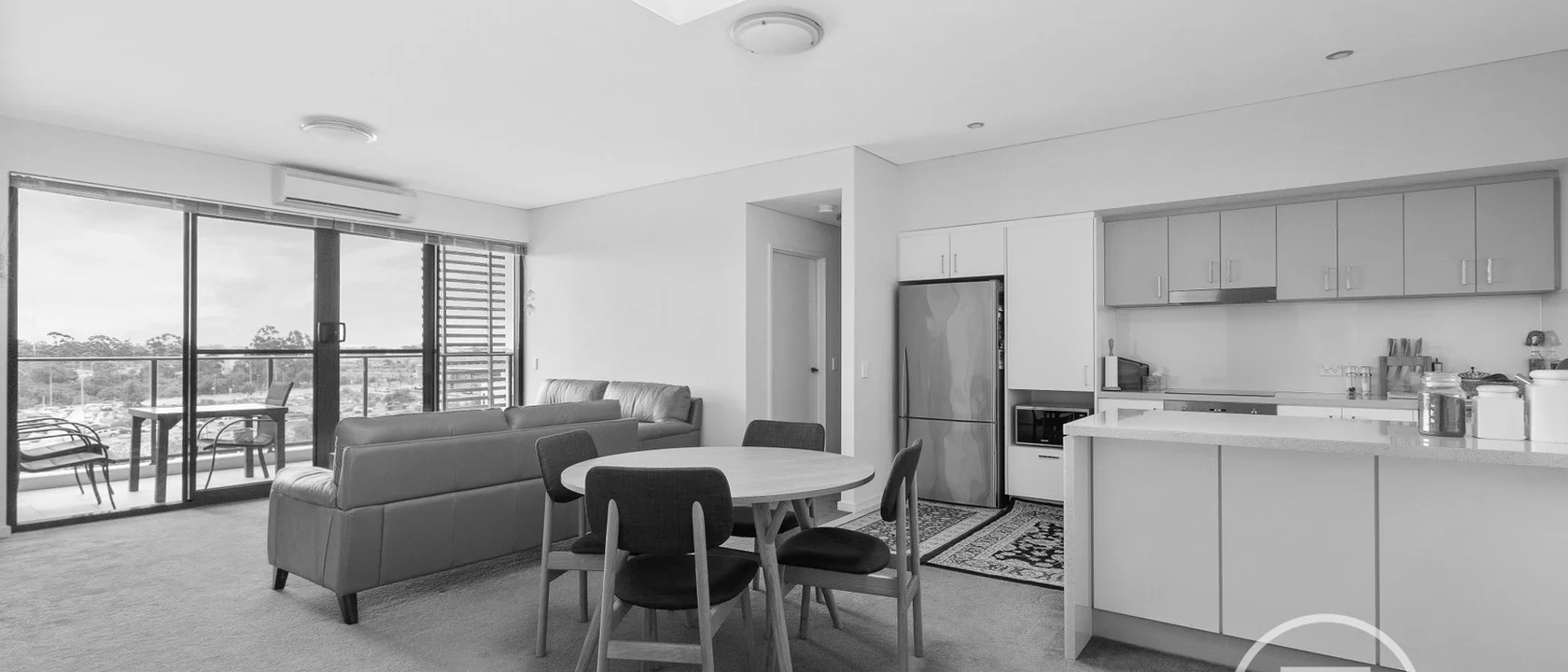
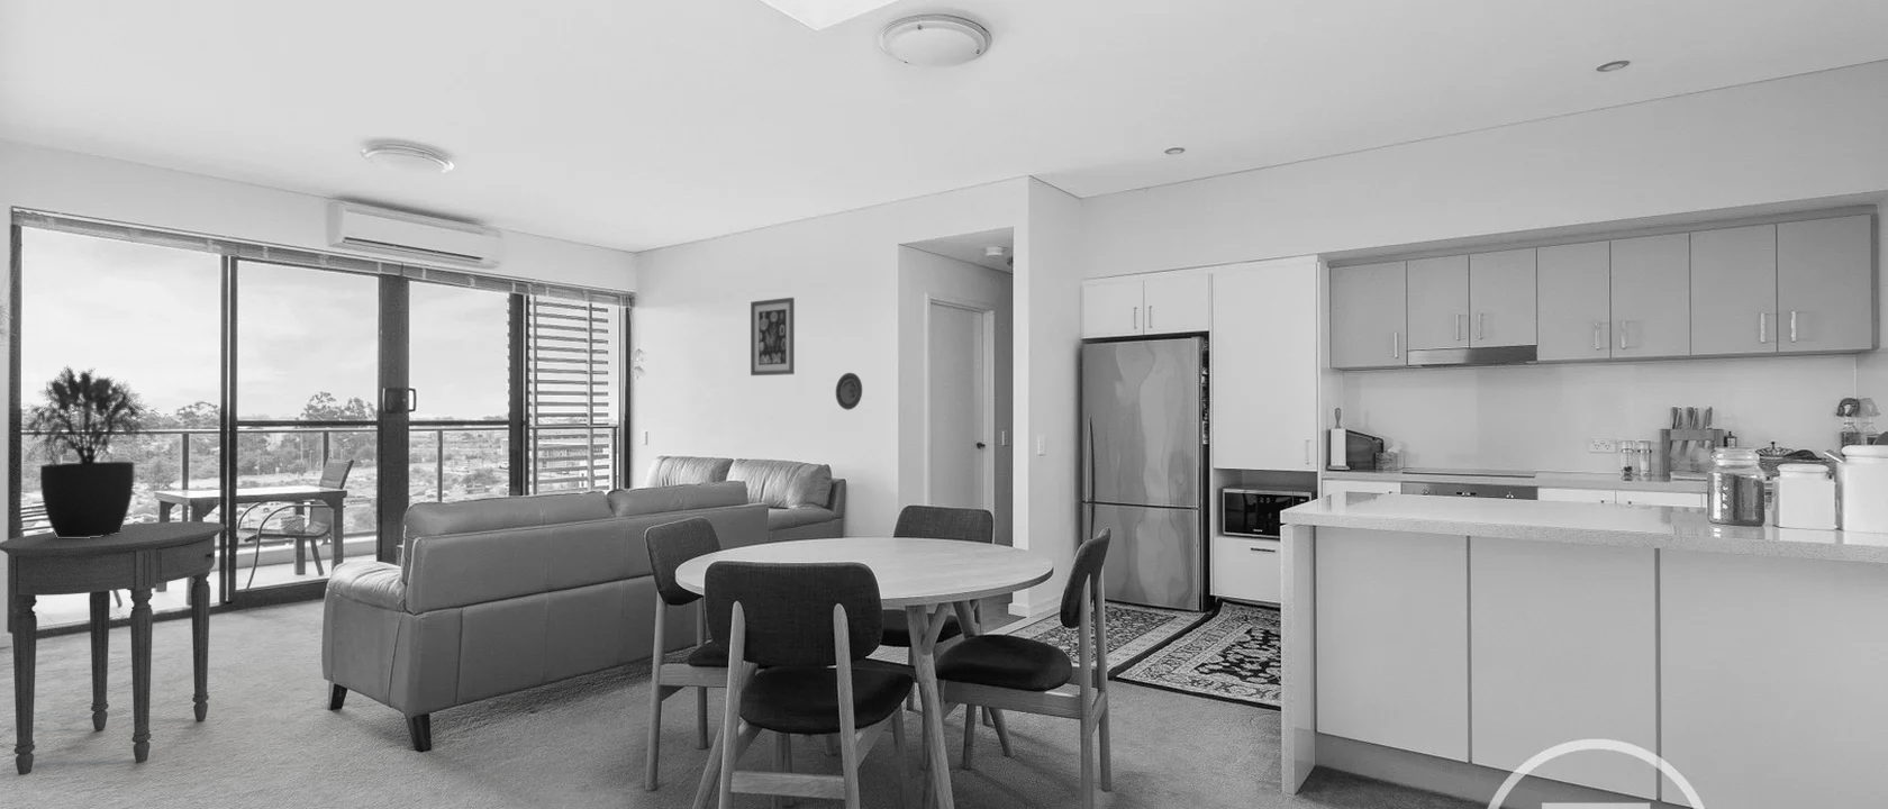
+ wall art (771, 337)
+ side table (108, 638)
+ potted plant (92, 448)
+ decorative plate (849, 391)
